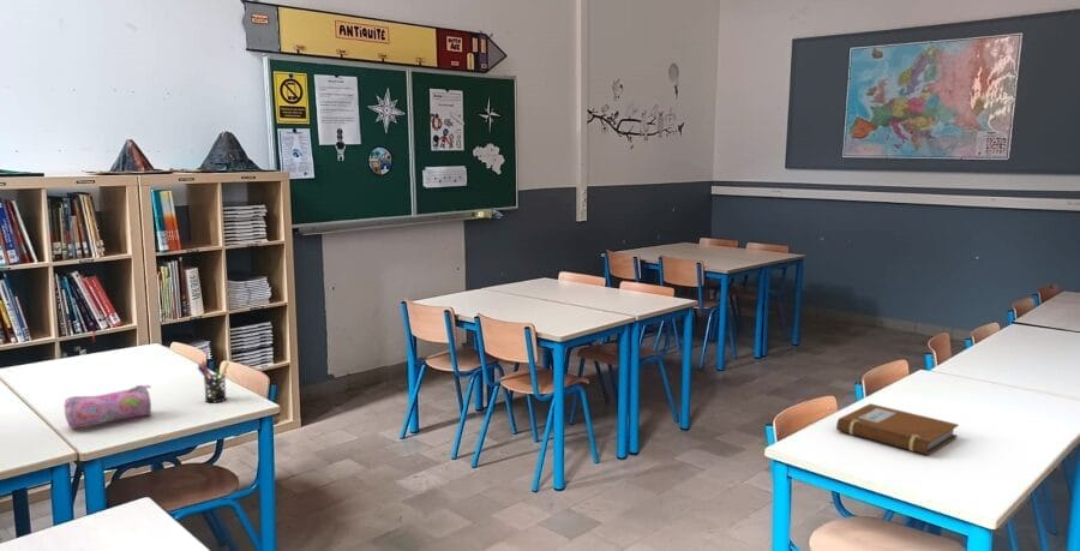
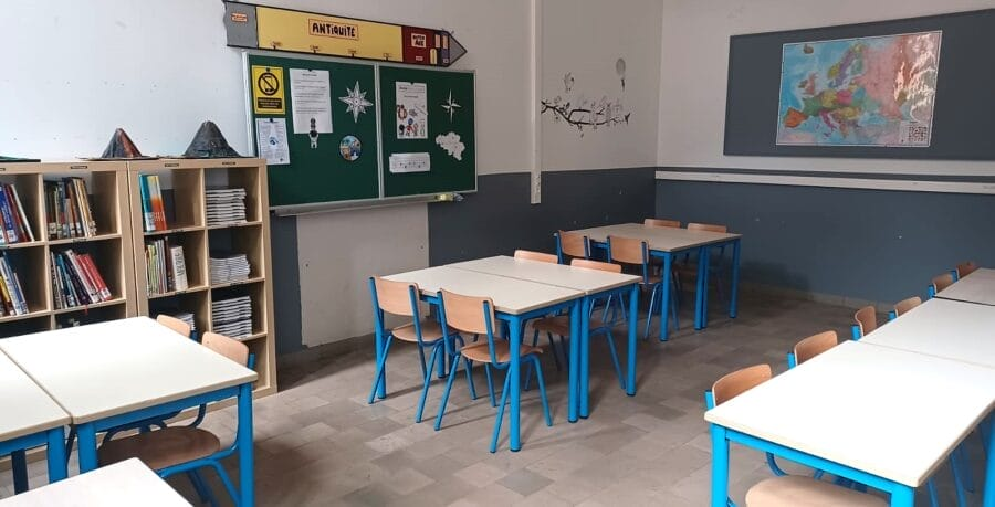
- pencil case (109, 406)
- notebook (894, 427)
- pen holder (214, 379)
